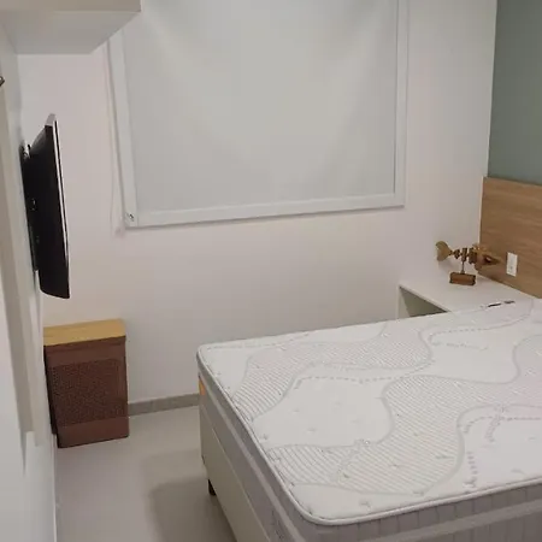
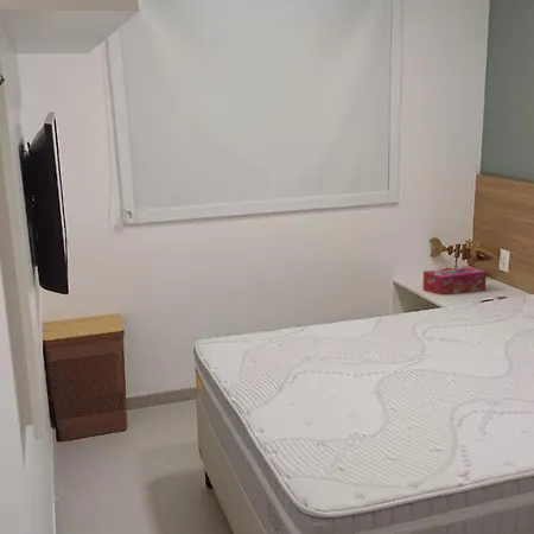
+ tissue box (453, 280)
